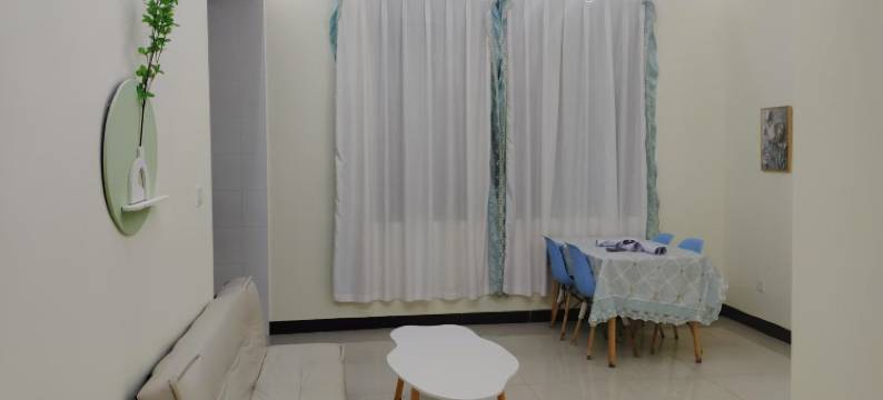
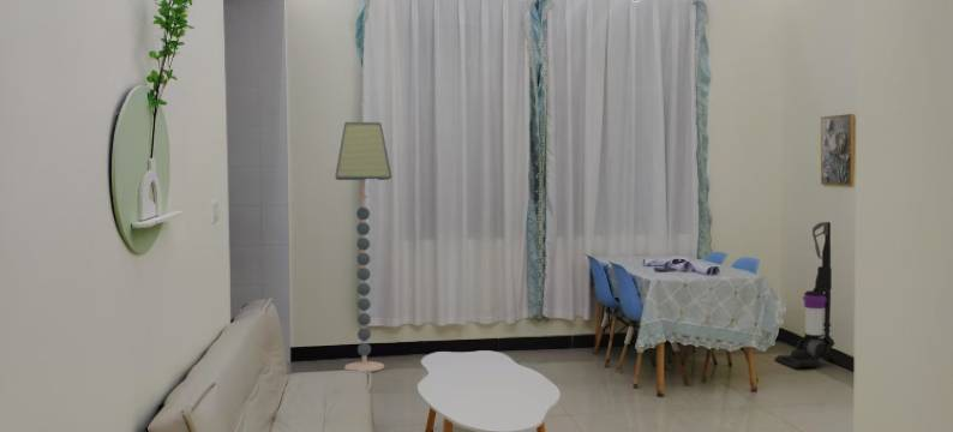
+ floor lamp (362, 245)
+ vacuum cleaner (810, 293)
